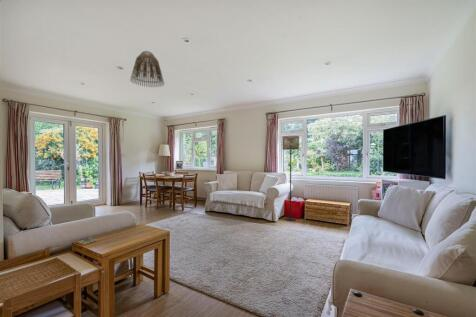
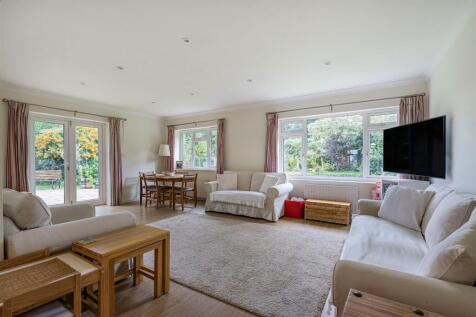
- lamp shade (148, 67)
- floor lamp (290, 178)
